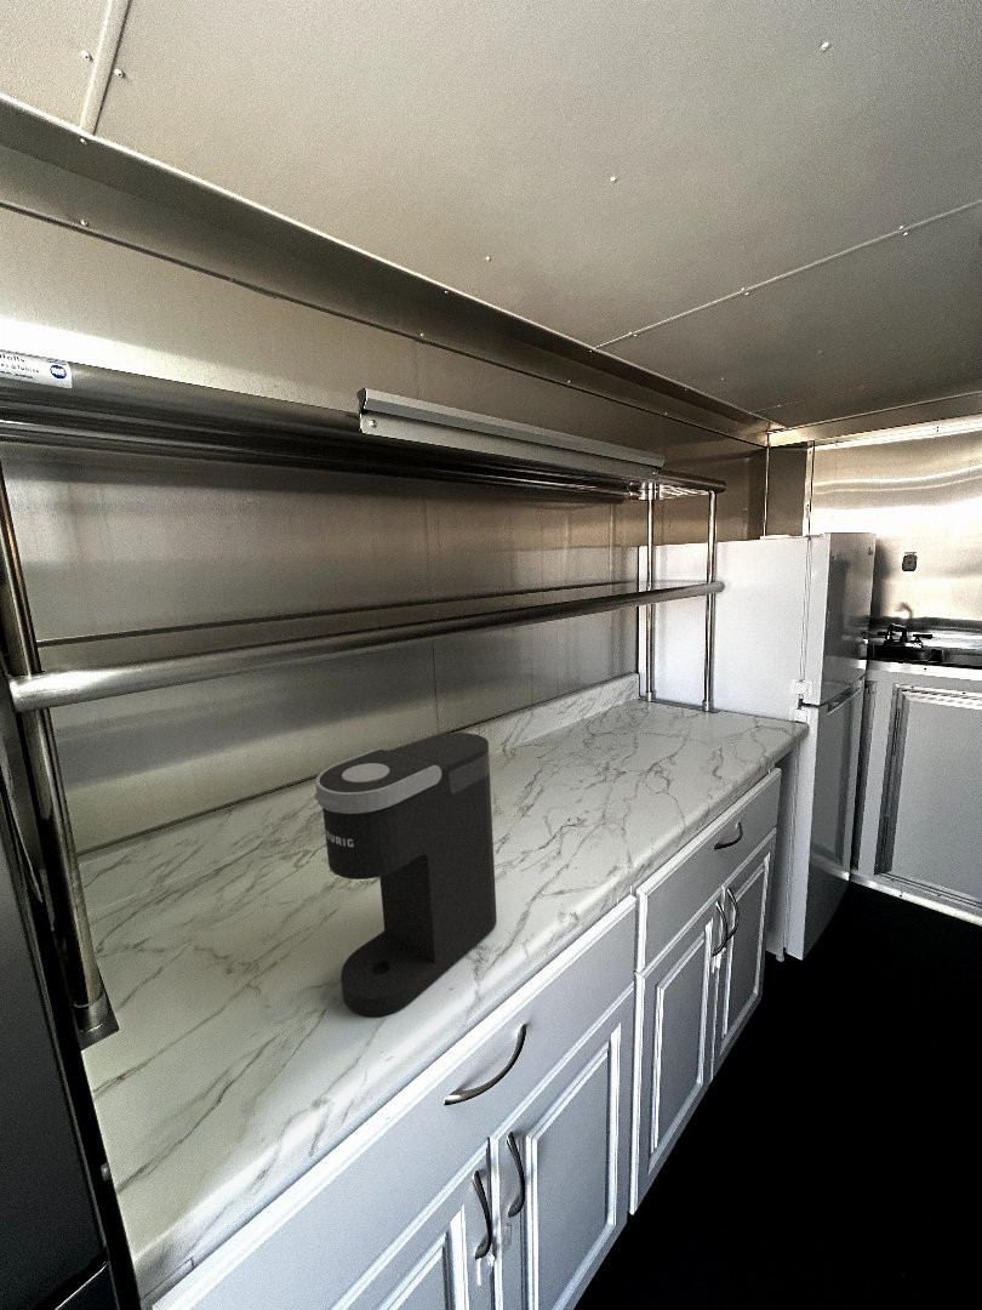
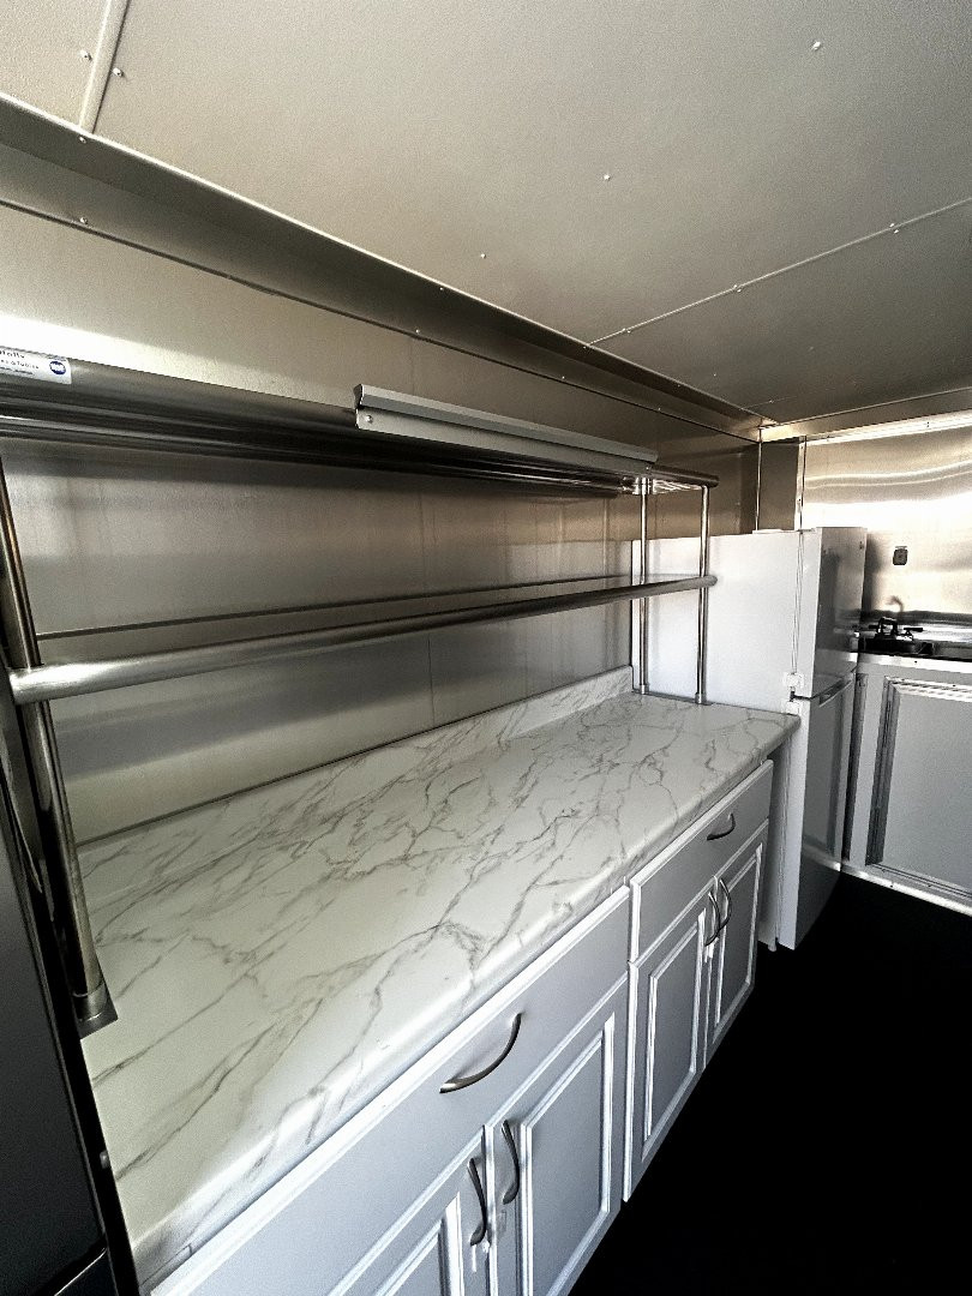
- coffee maker (417, 856)
